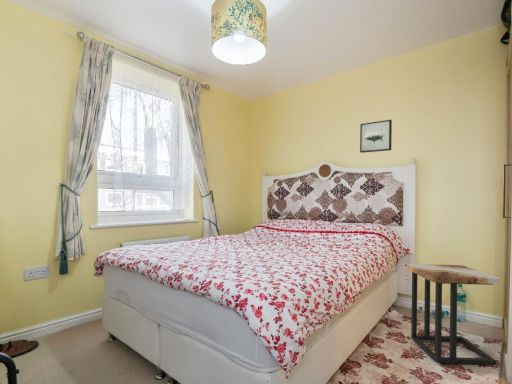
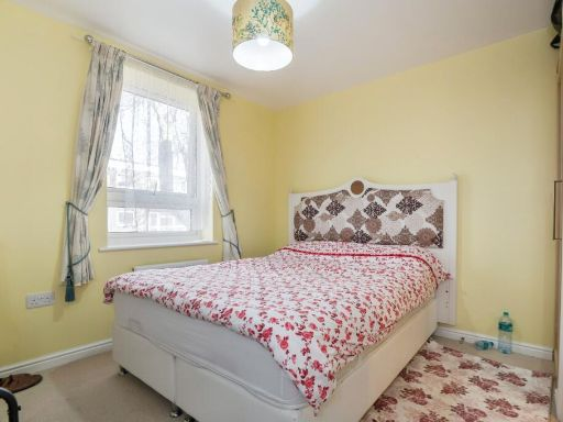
- wall art (375, 136)
- side table (450, 310)
